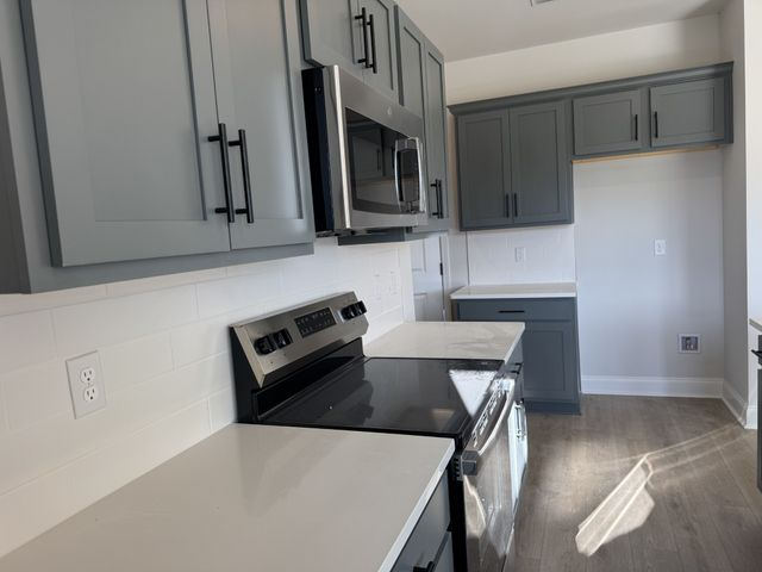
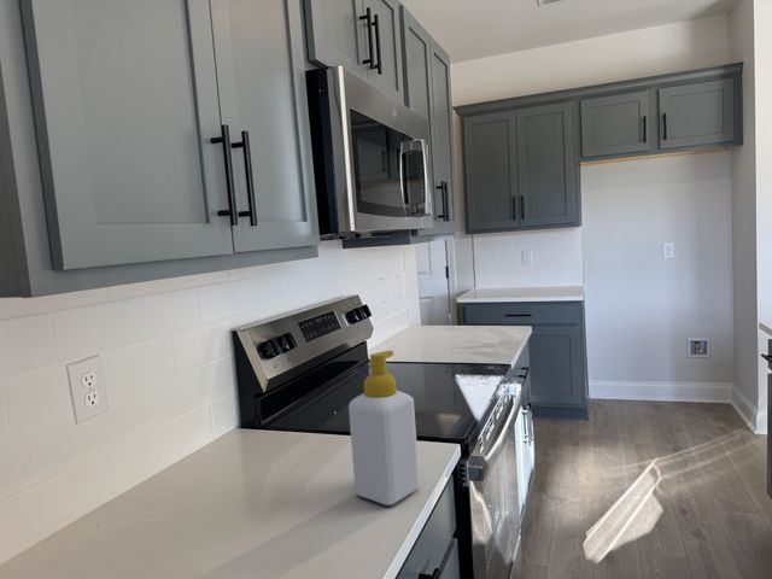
+ soap bottle (382, 423)
